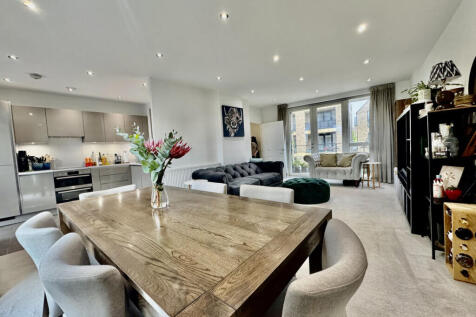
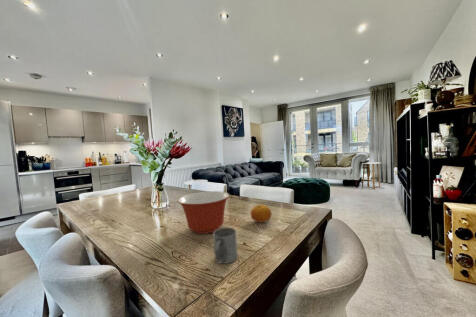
+ mug (223, 247)
+ fruit (261, 213)
+ mixing bowl (205, 212)
